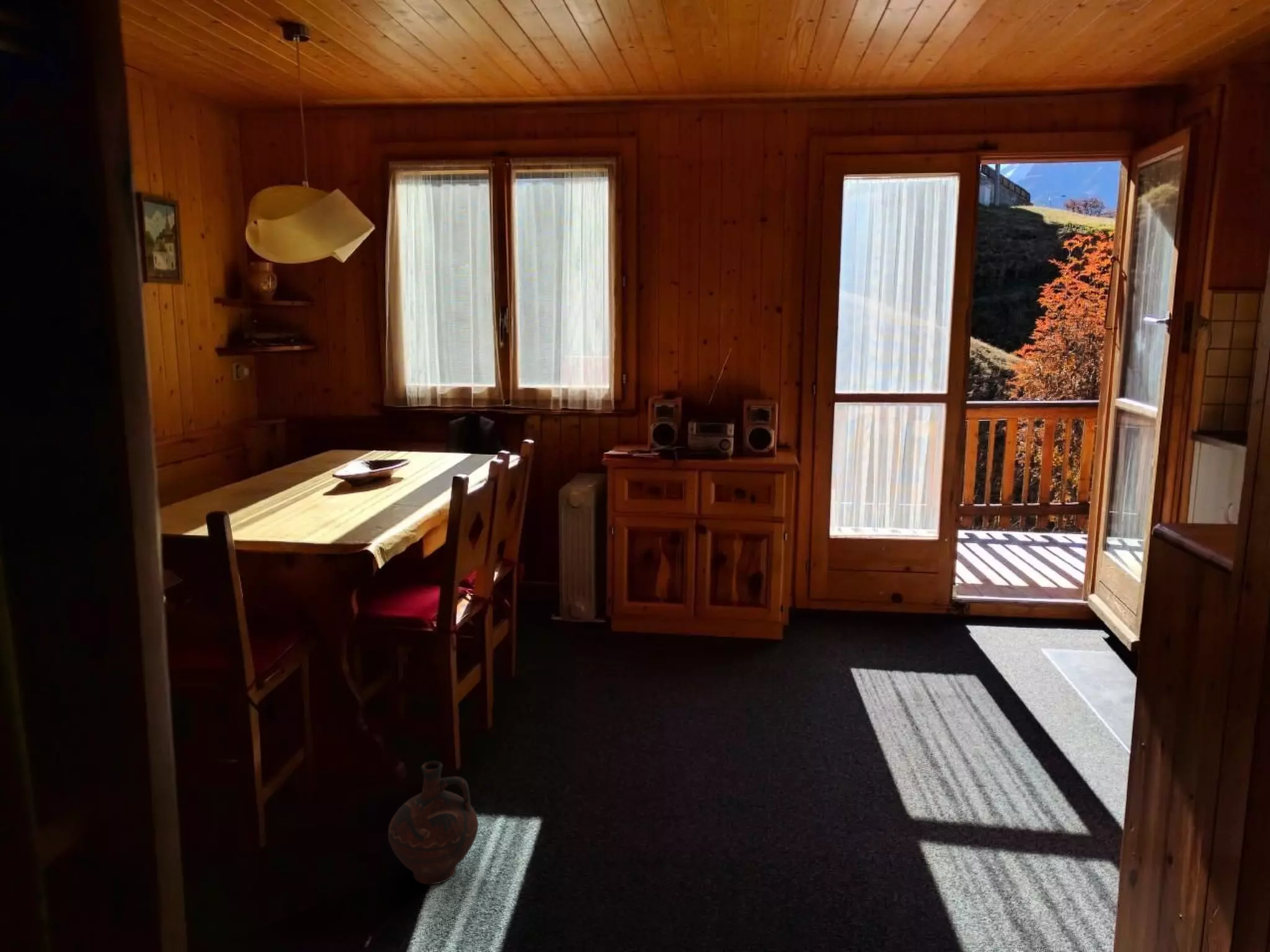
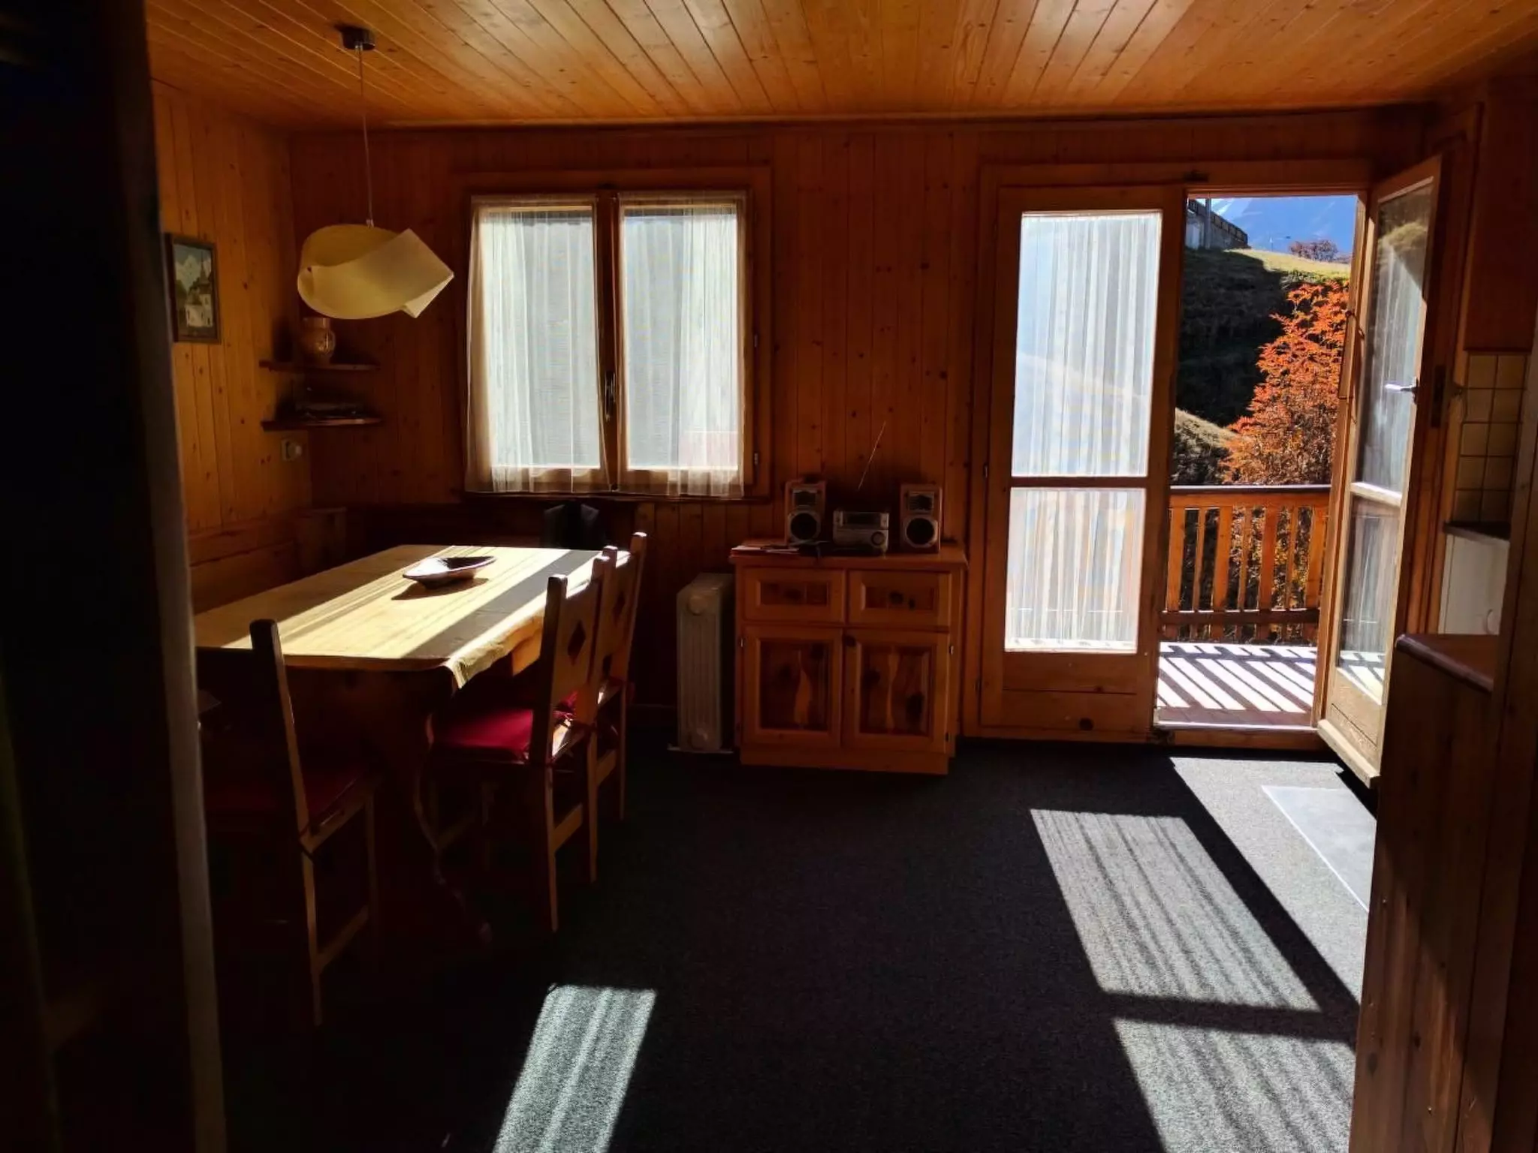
- ceramic jug (433, 819)
